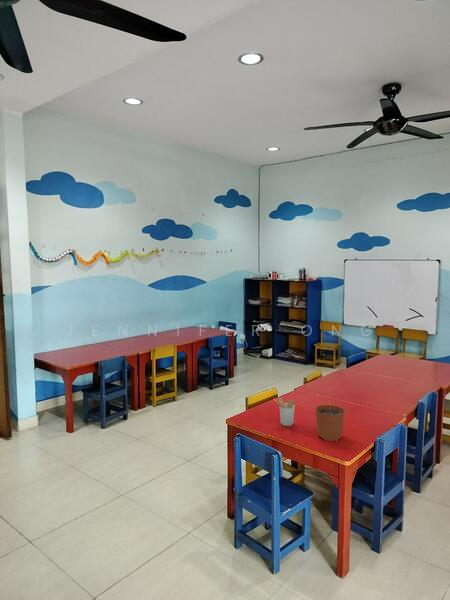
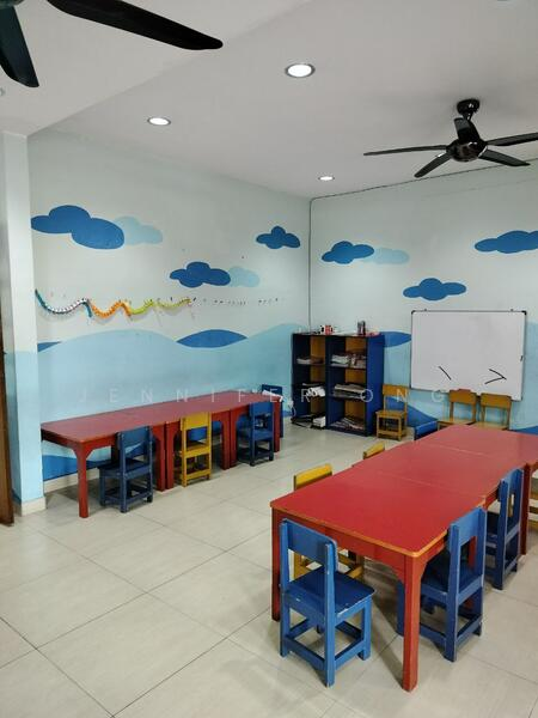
- plant pot (330, 416)
- utensil holder (283, 410)
